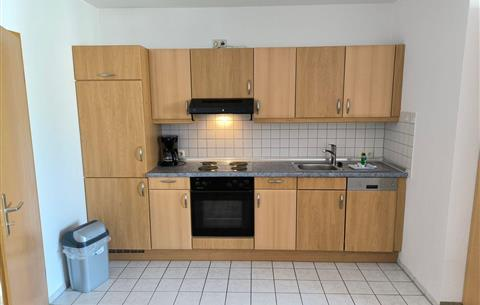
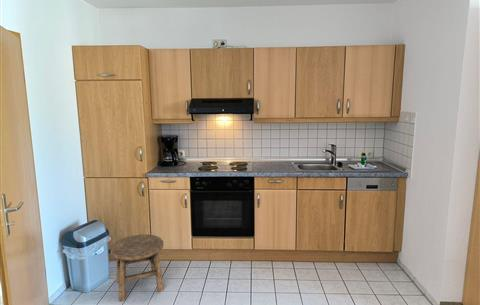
+ stool (136, 262)
